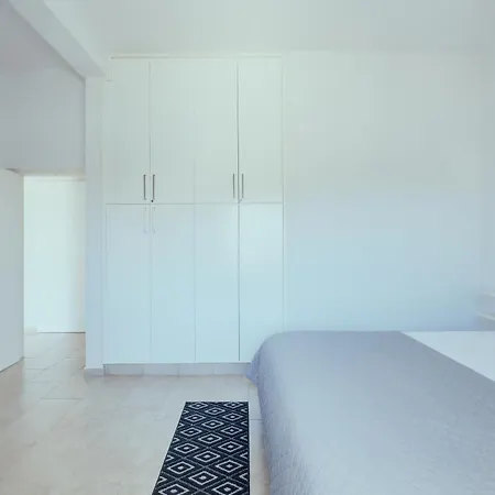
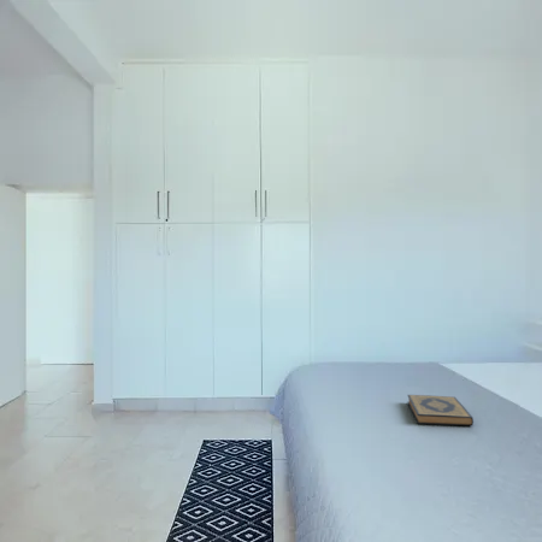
+ hardback book (437, 408)
